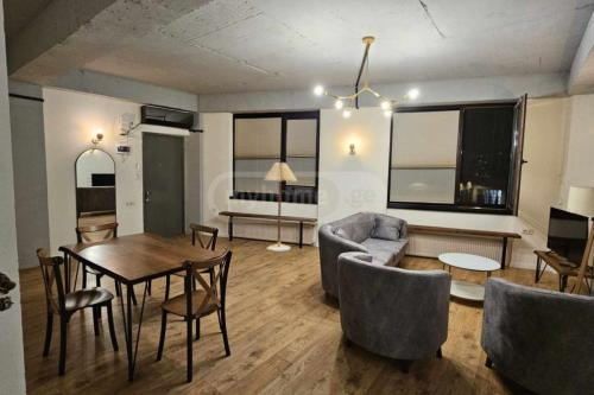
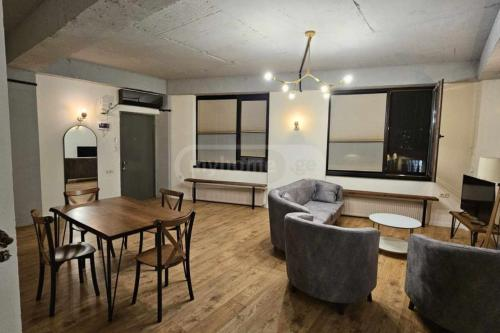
- floor lamp (279, 205)
